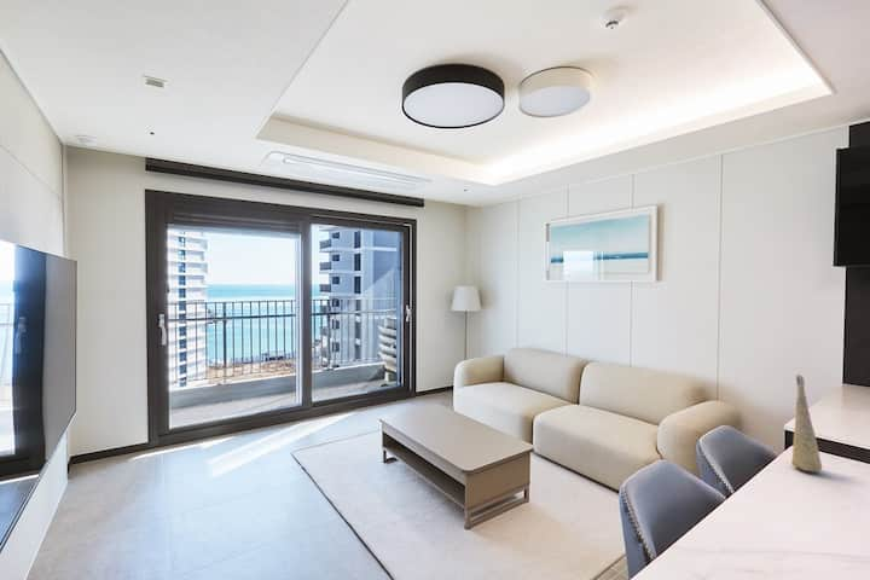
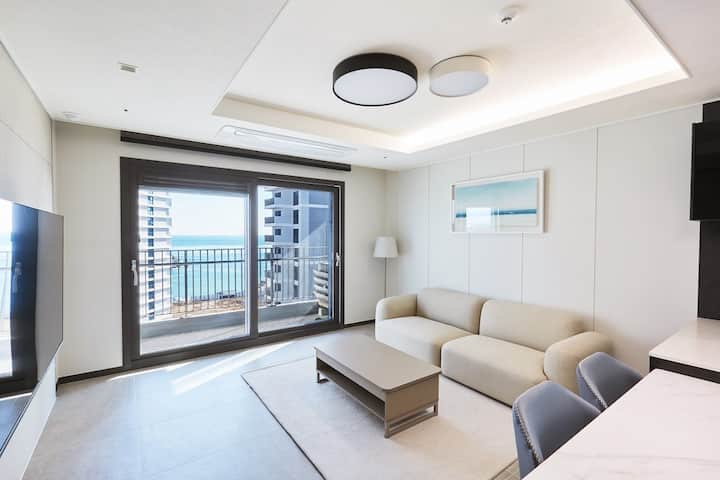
- decorative vase (807, 422)
